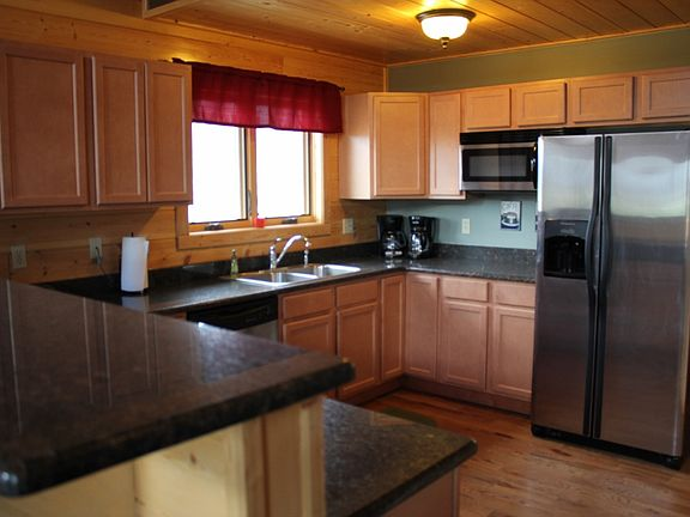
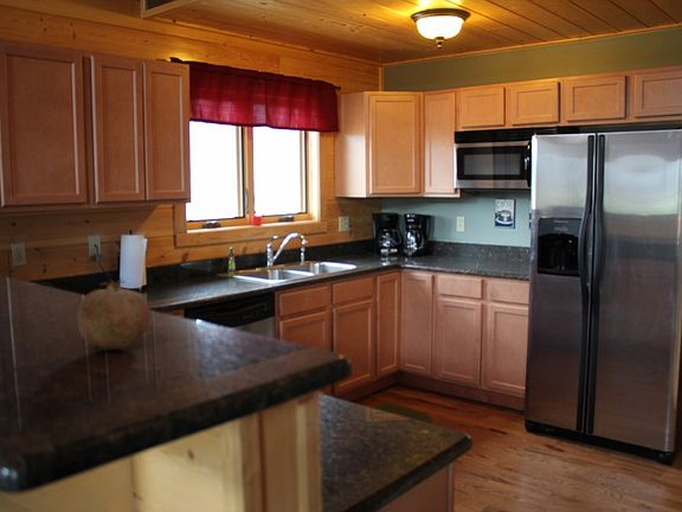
+ fruit (114, 313)
